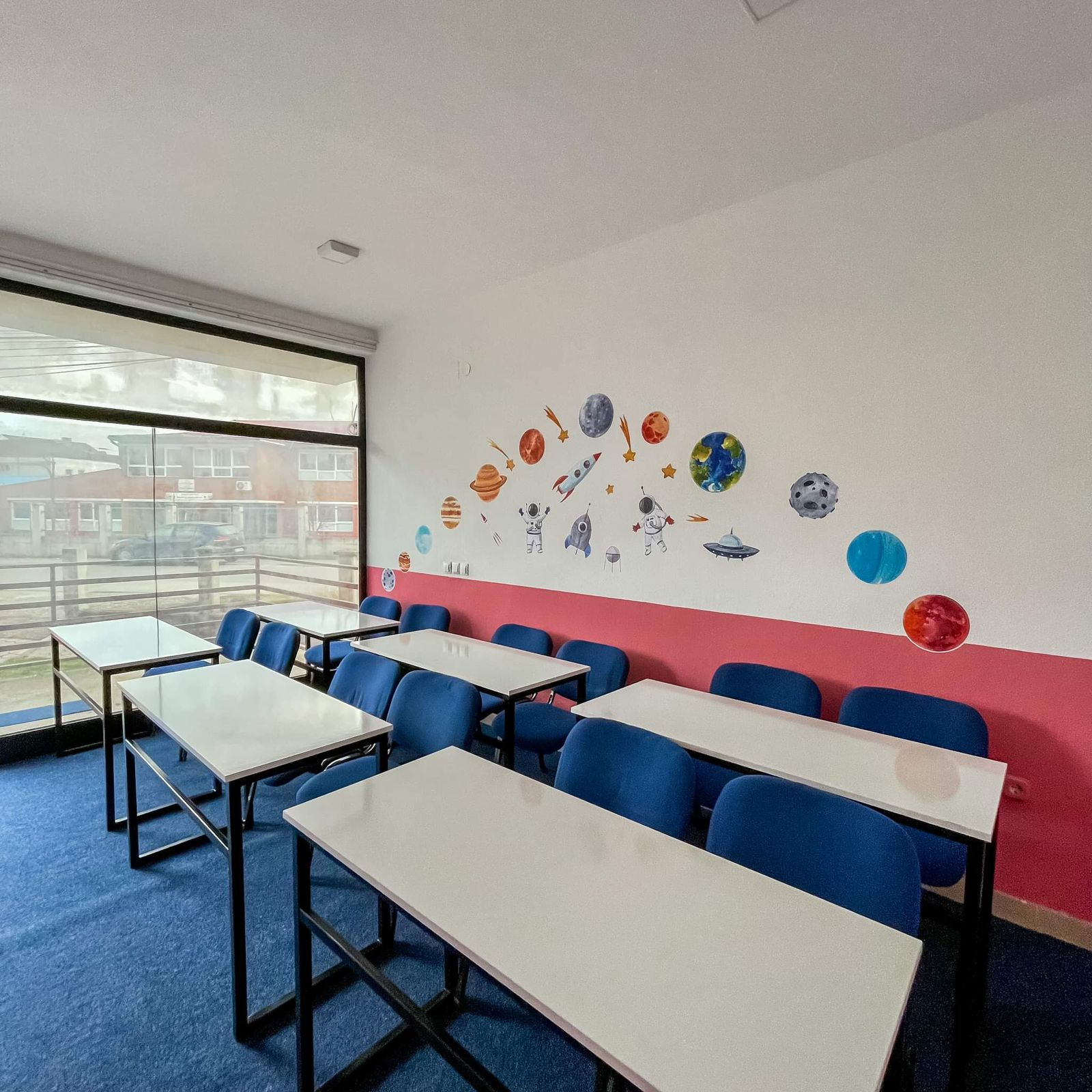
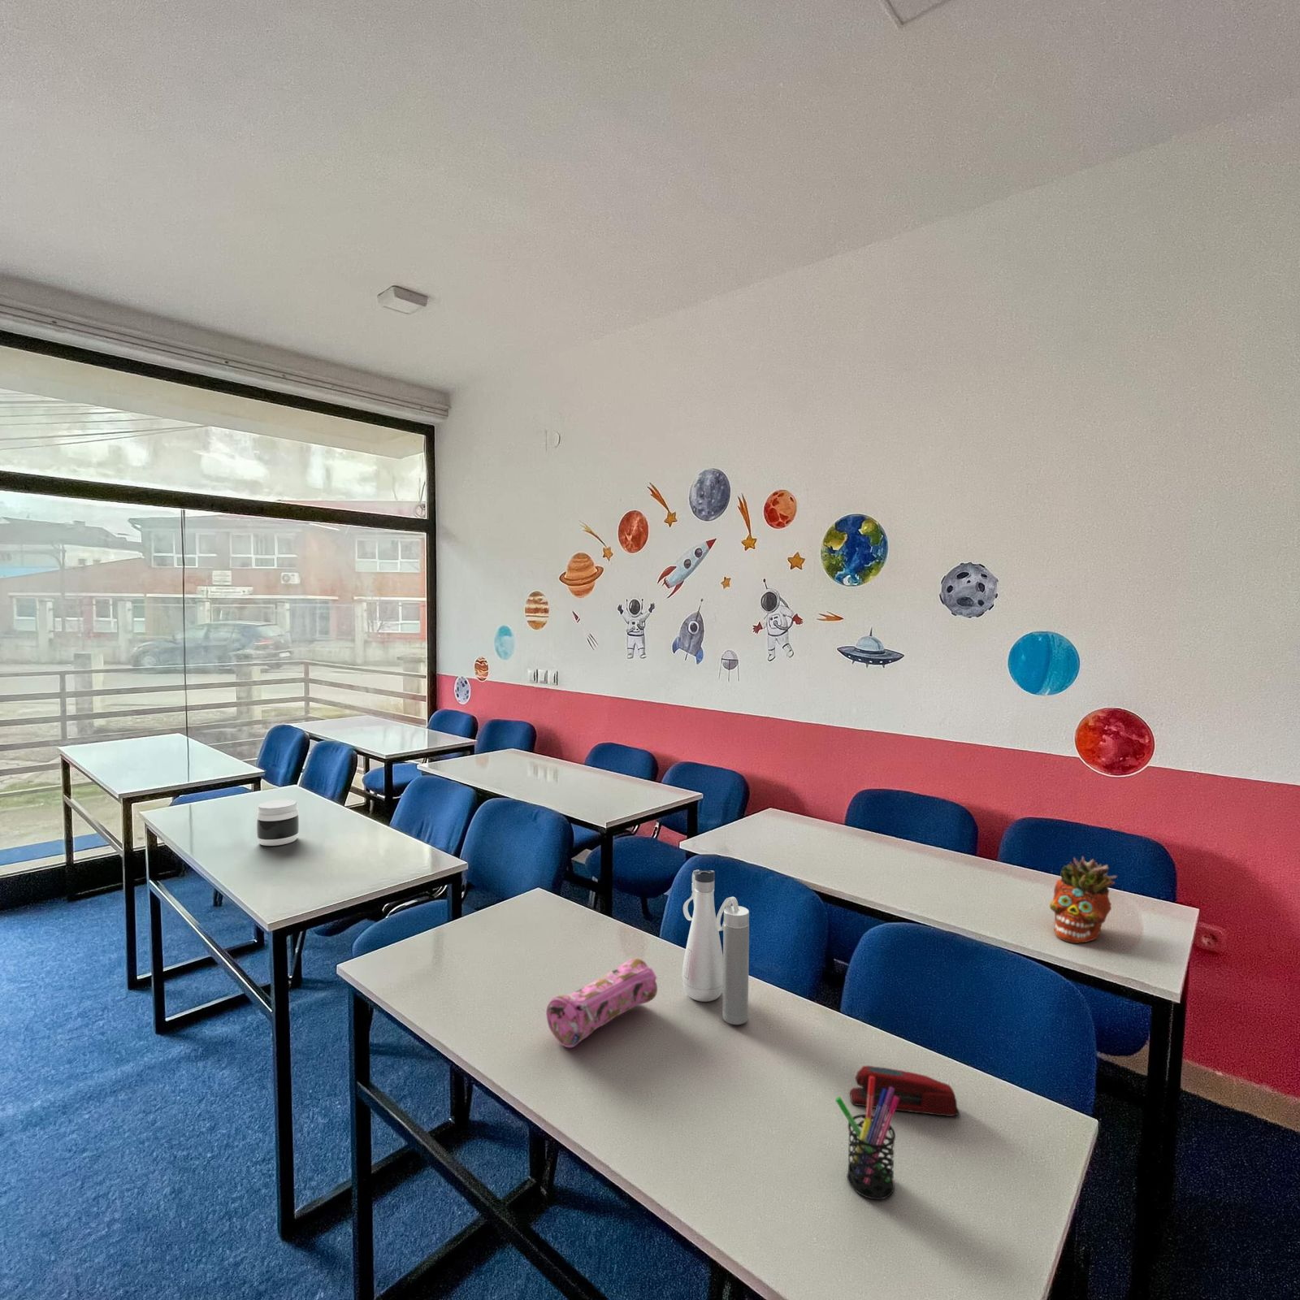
+ pencil case (604, 999)
+ pen holder (865, 1132)
+ water bottle (713, 937)
+ succulent planter (1081, 896)
+ stapler (904, 1088)
+ jar (277, 821)
